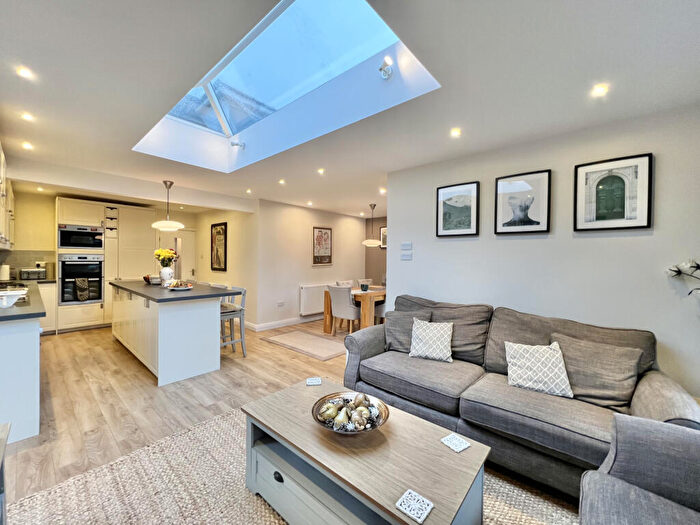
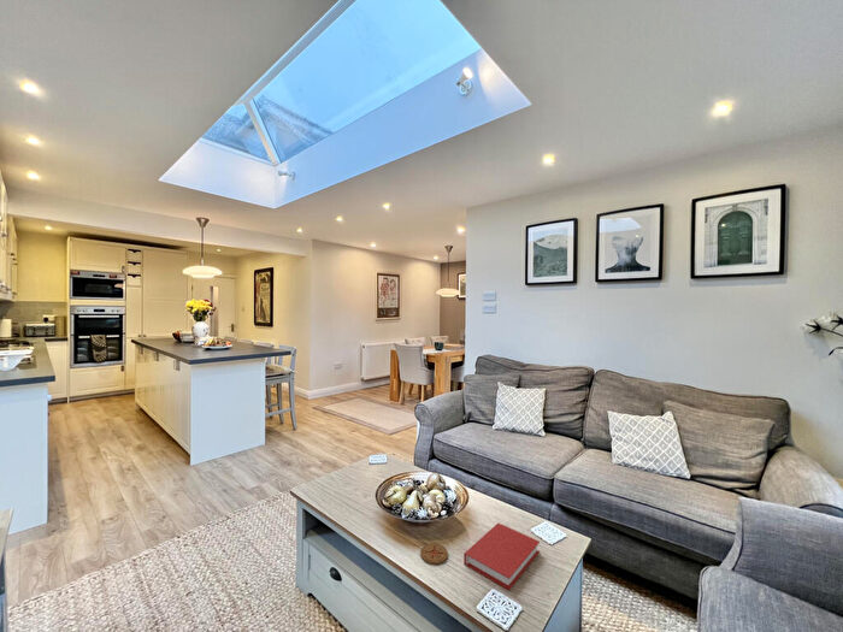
+ coaster (434, 553)
+ book (502, 553)
